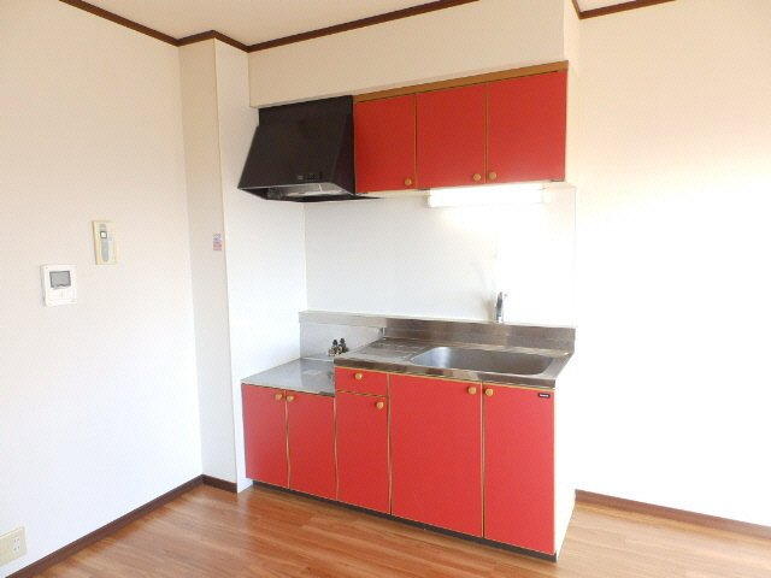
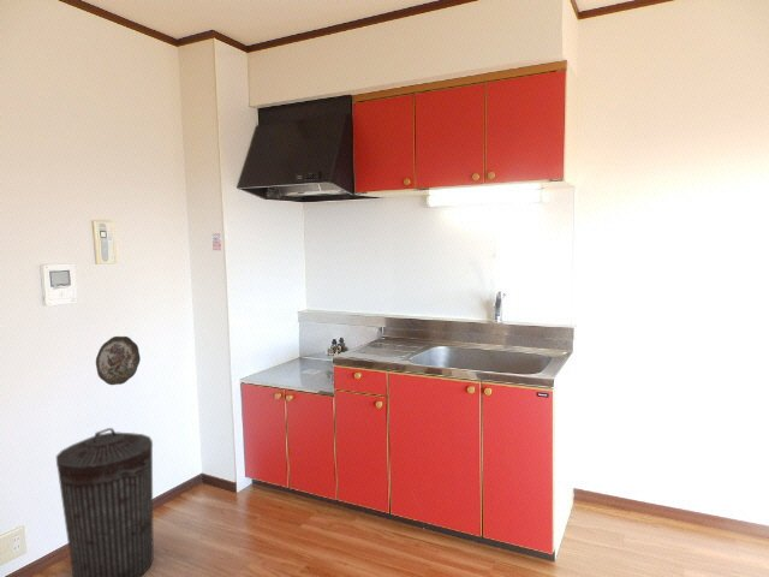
+ trash can (109, 500)
+ decorative plate (117, 359)
